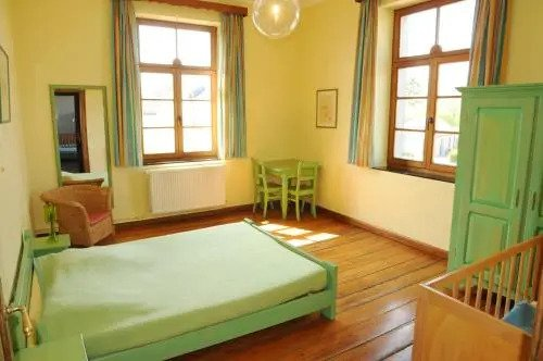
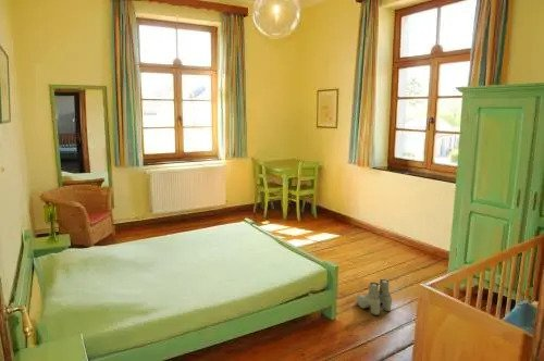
+ boots (374, 292)
